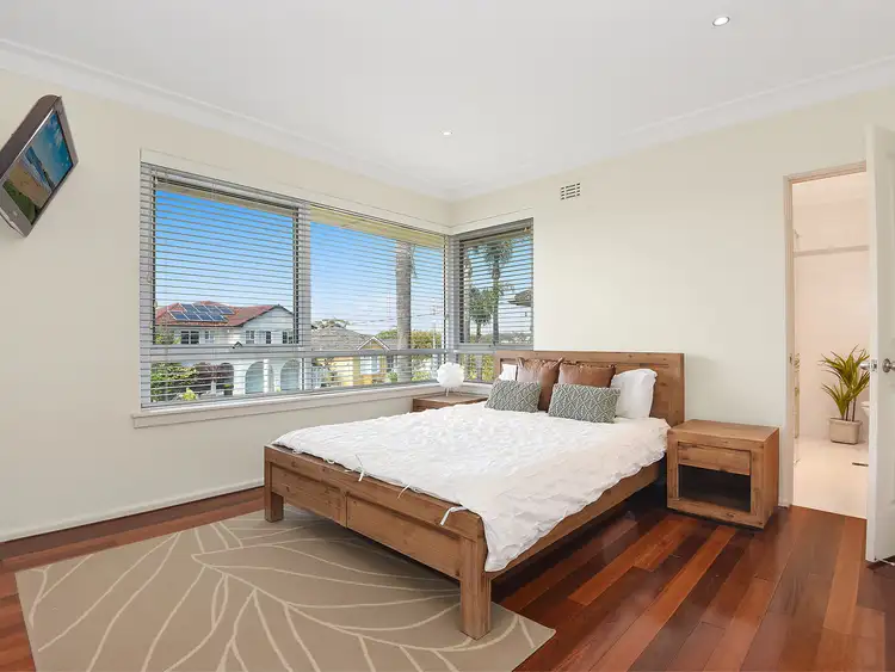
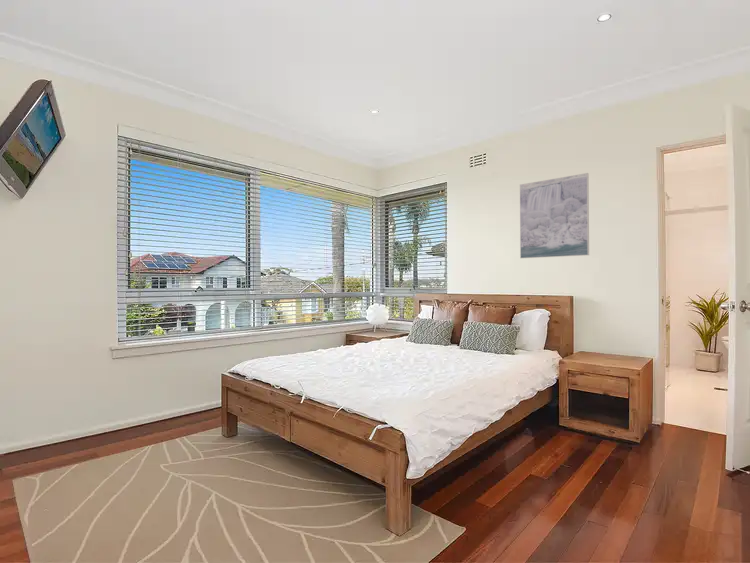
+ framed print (552, 218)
